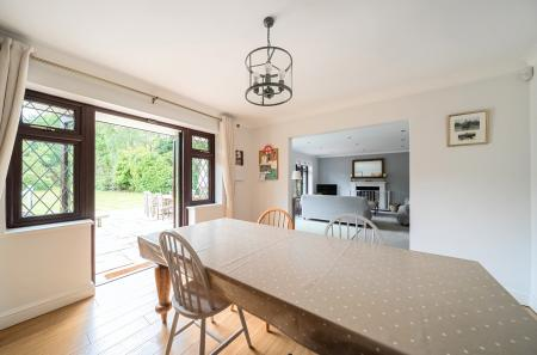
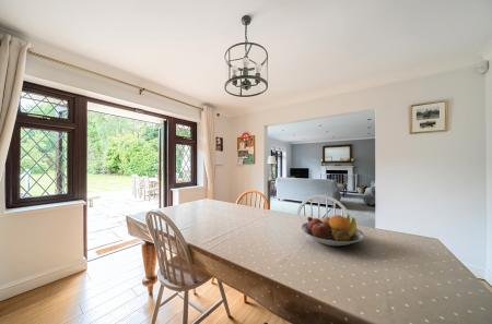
+ fruit bowl (330, 227)
